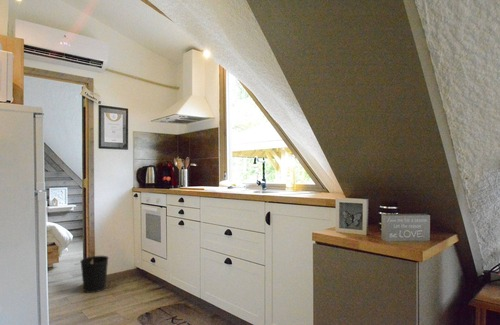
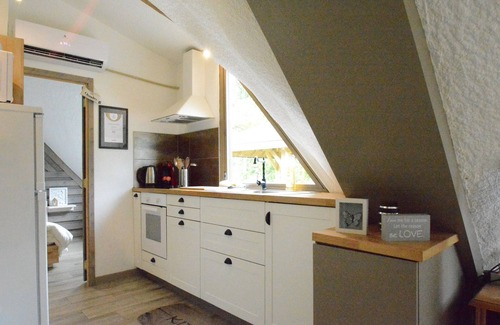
- wastebasket (94, 274)
